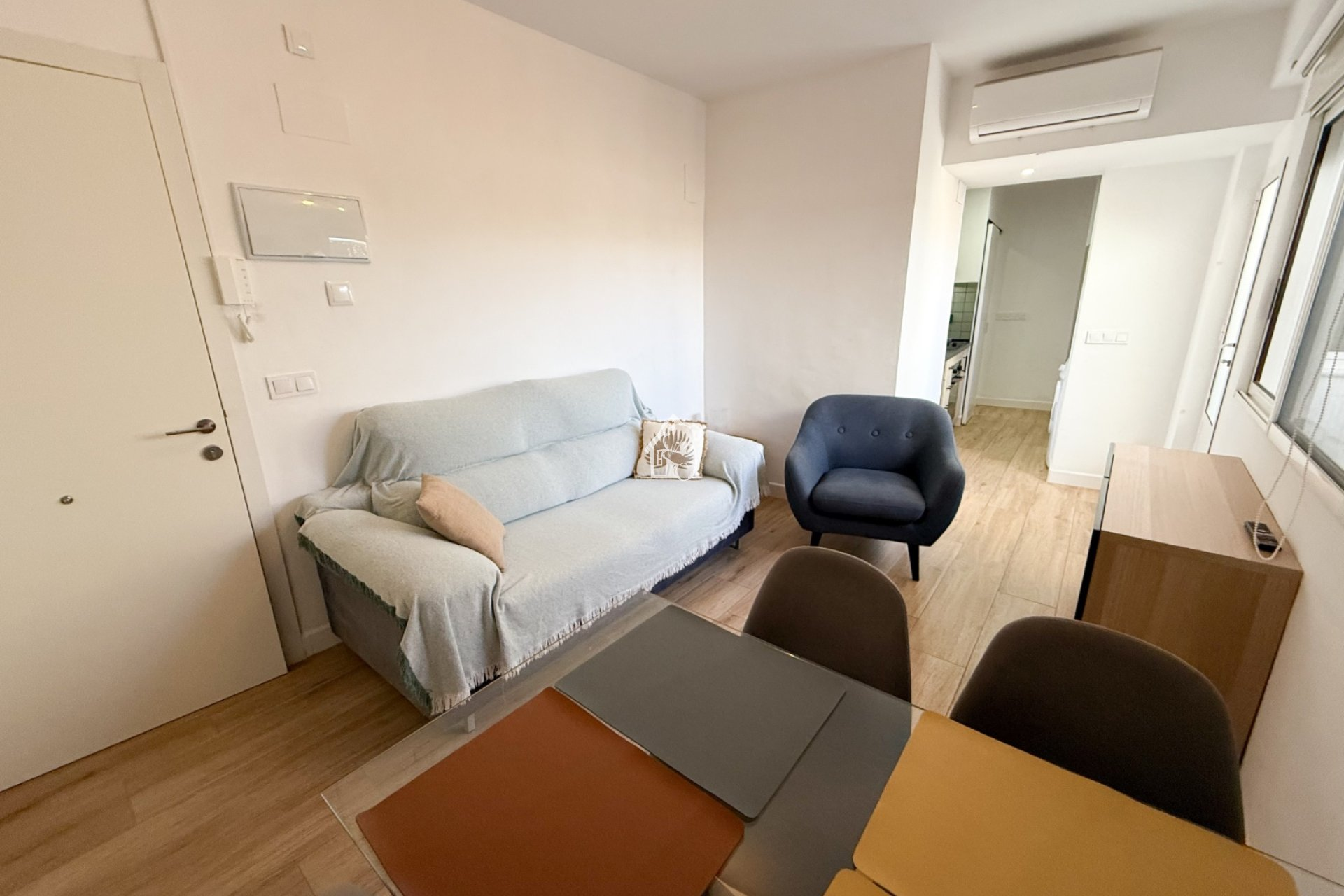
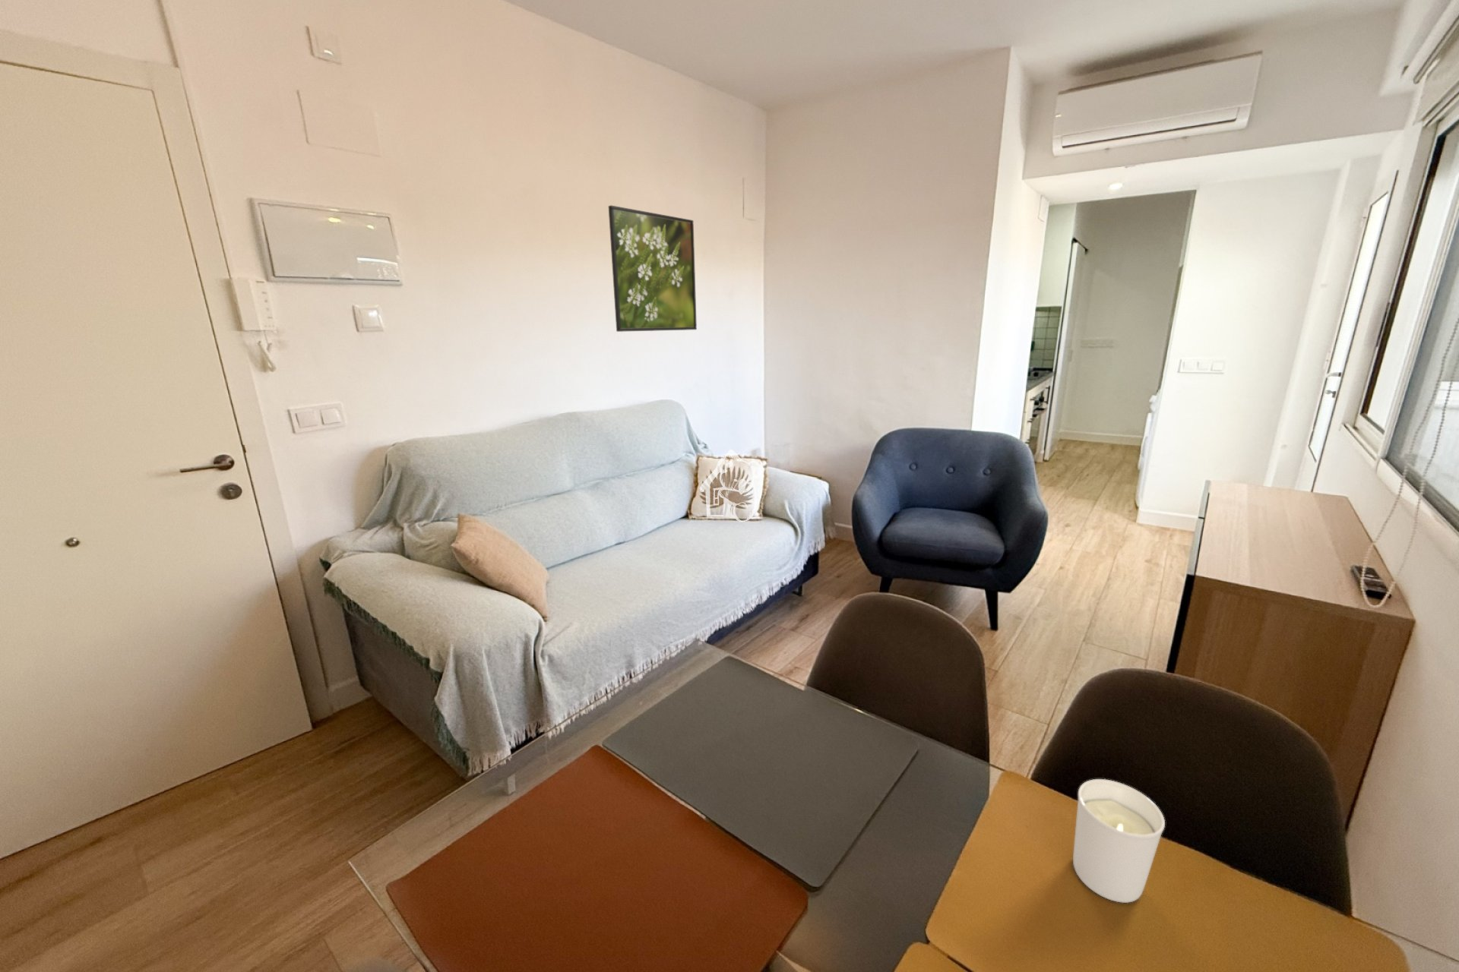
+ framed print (657, 273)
+ candle holder (1114, 841)
